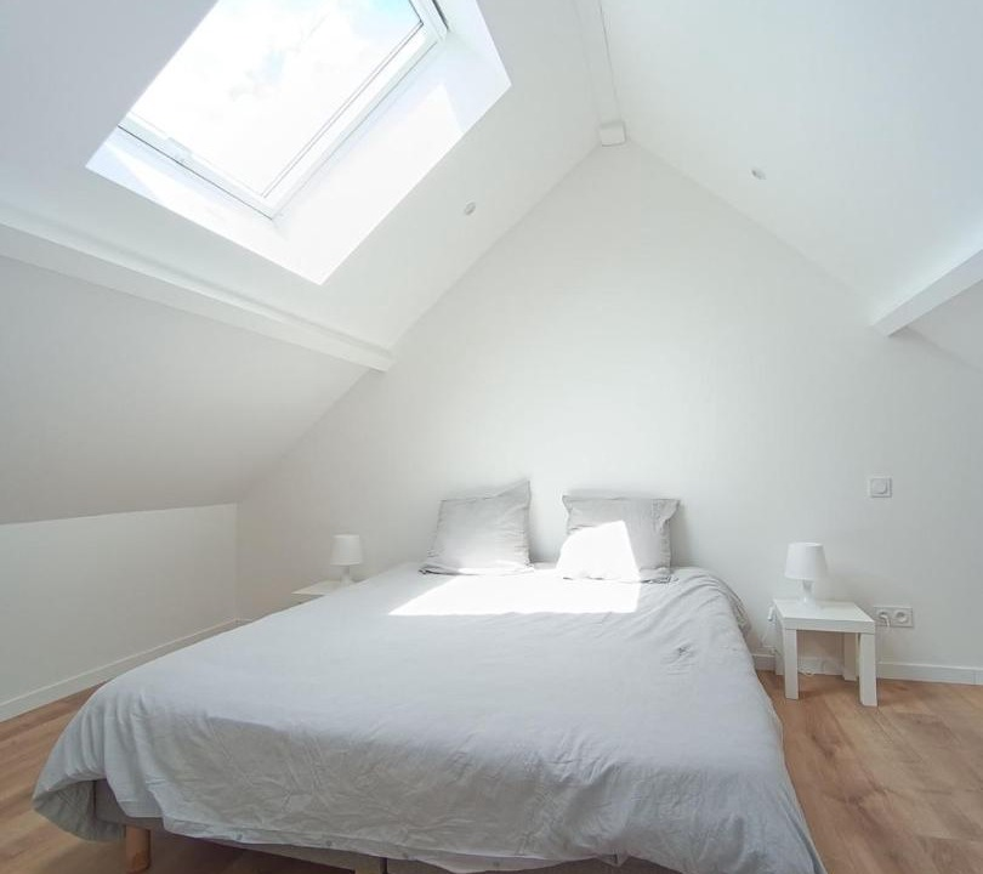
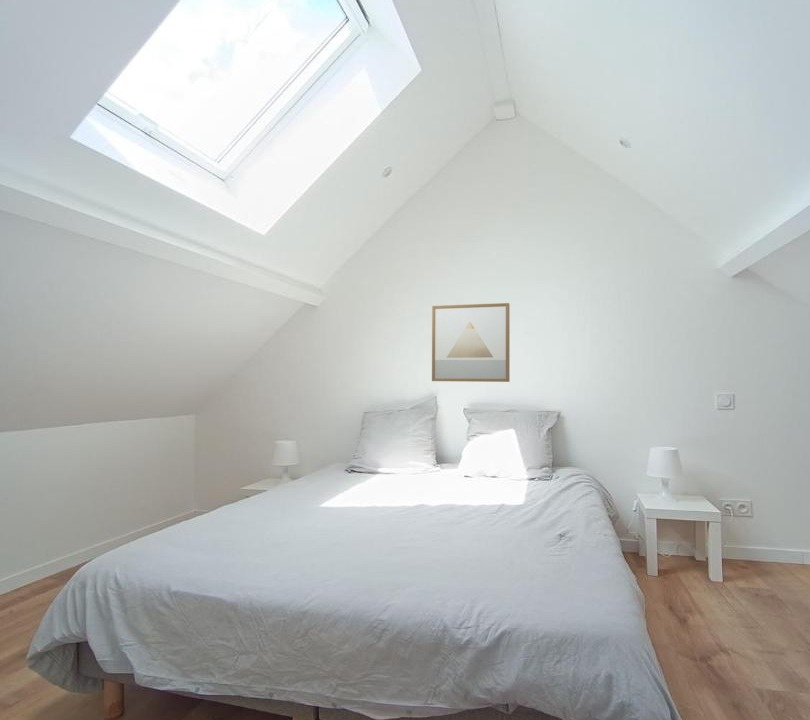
+ wall art (470, 343)
